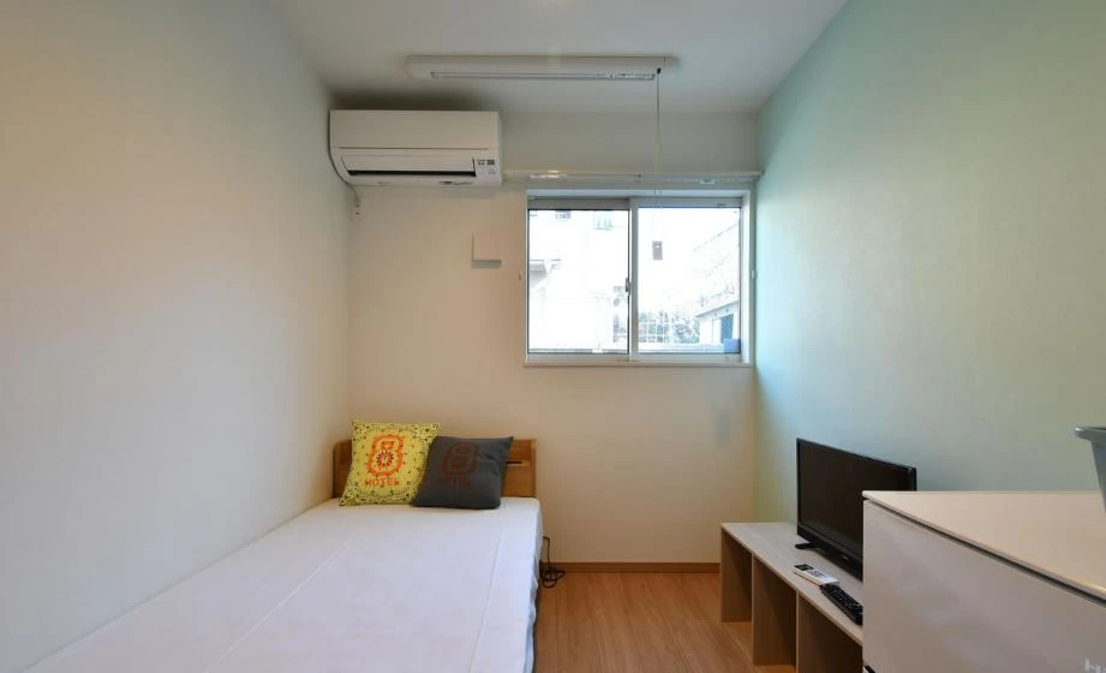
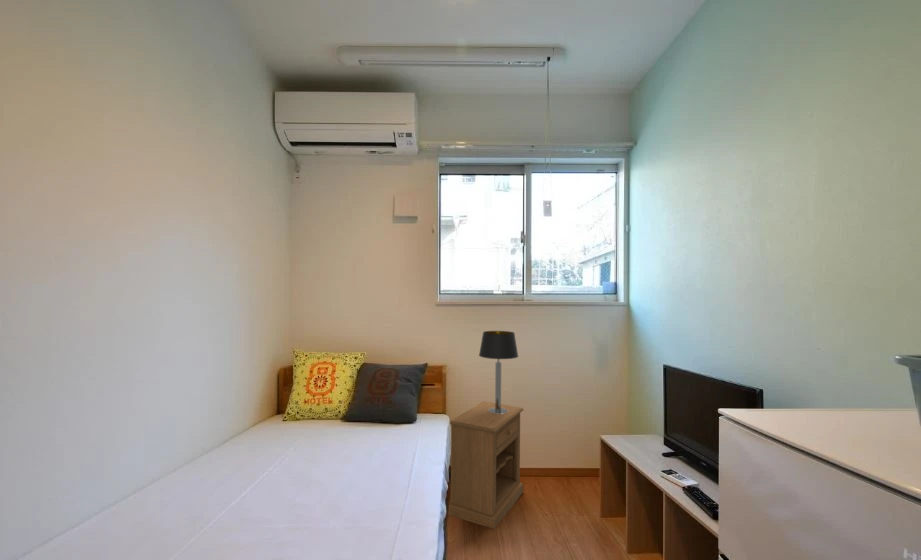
+ table lamp (498, 371)
+ nightstand (488, 458)
